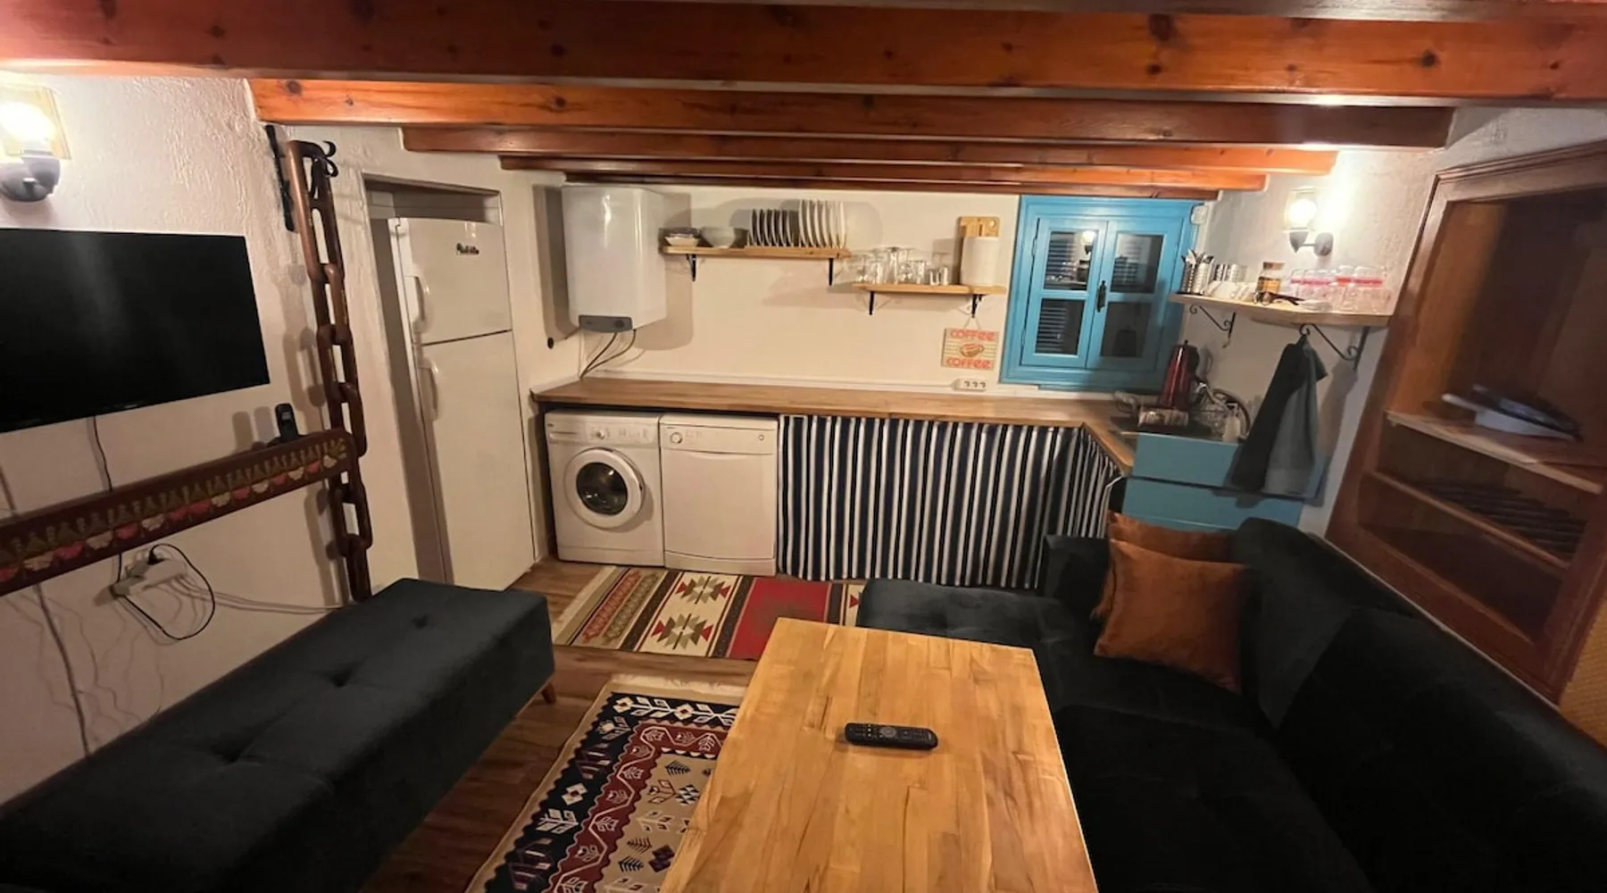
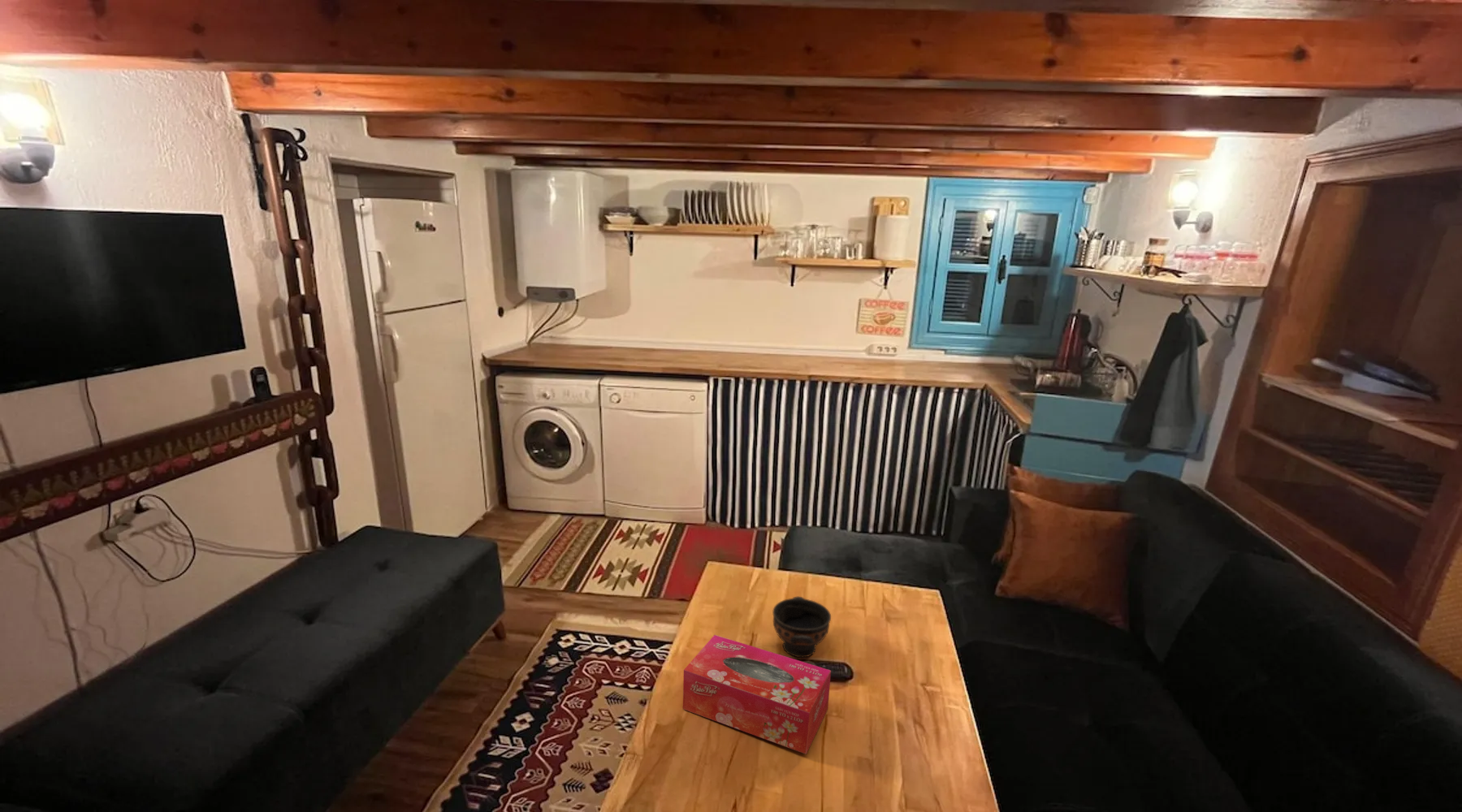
+ tissue box (756, 689)
+ bowl (799, 630)
